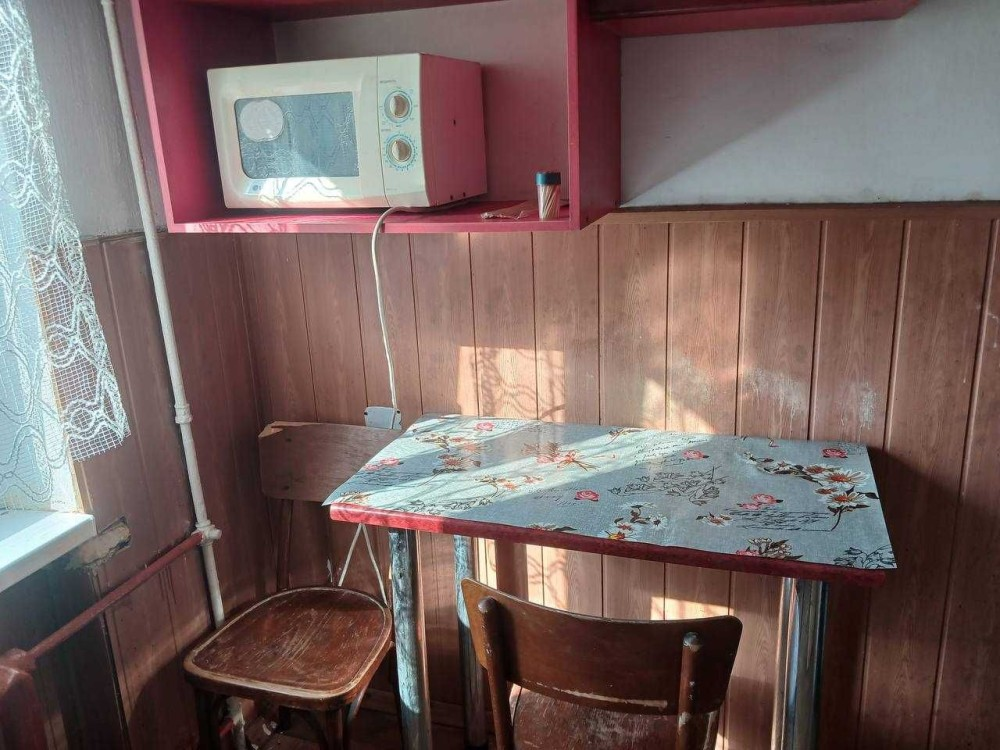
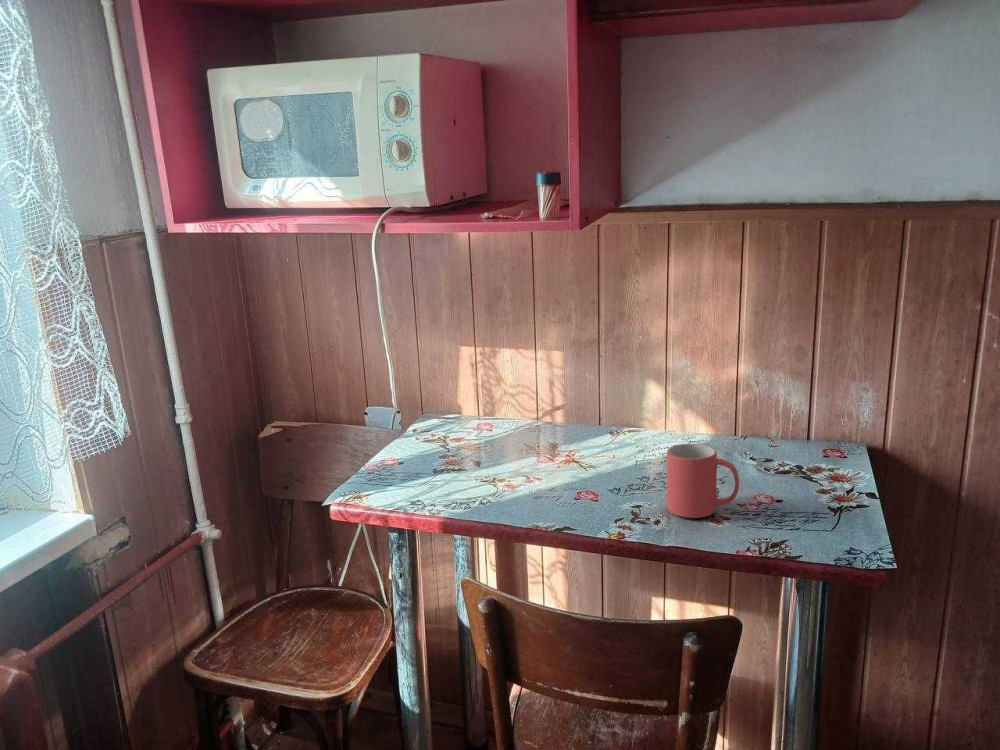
+ mug (702, 481)
